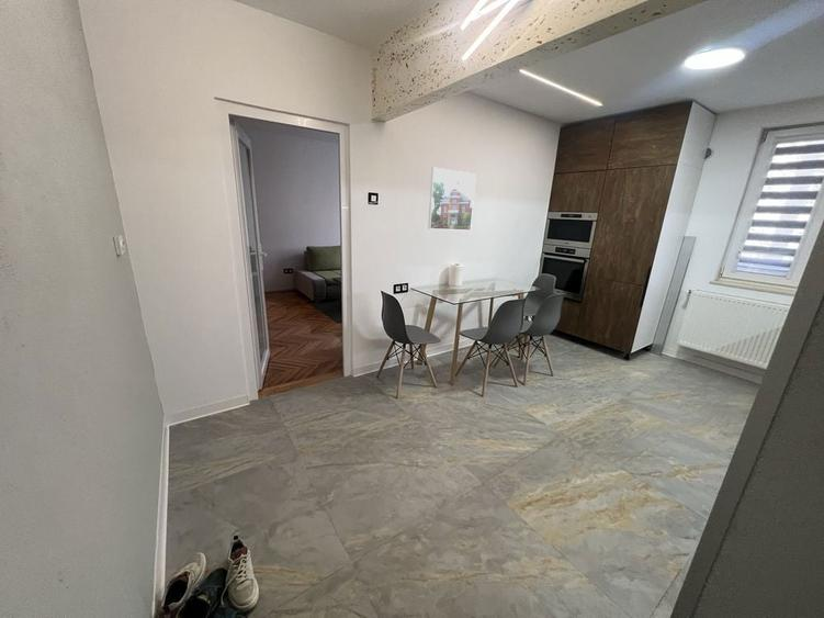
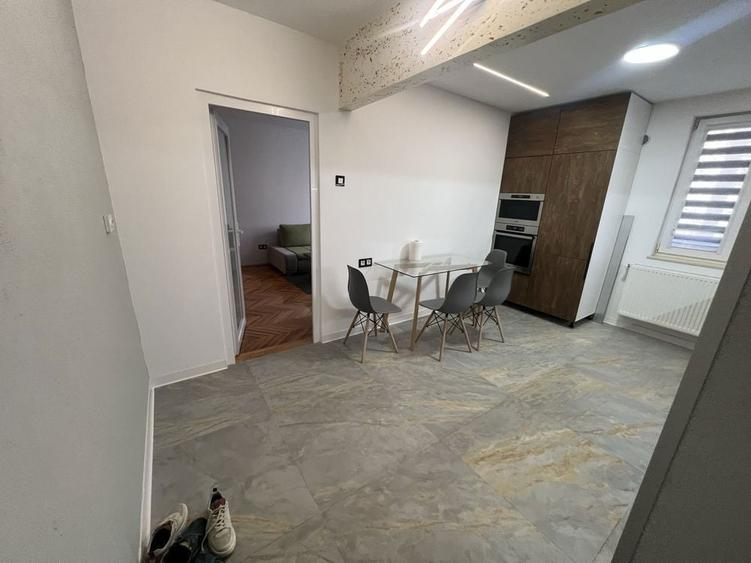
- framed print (452, 201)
